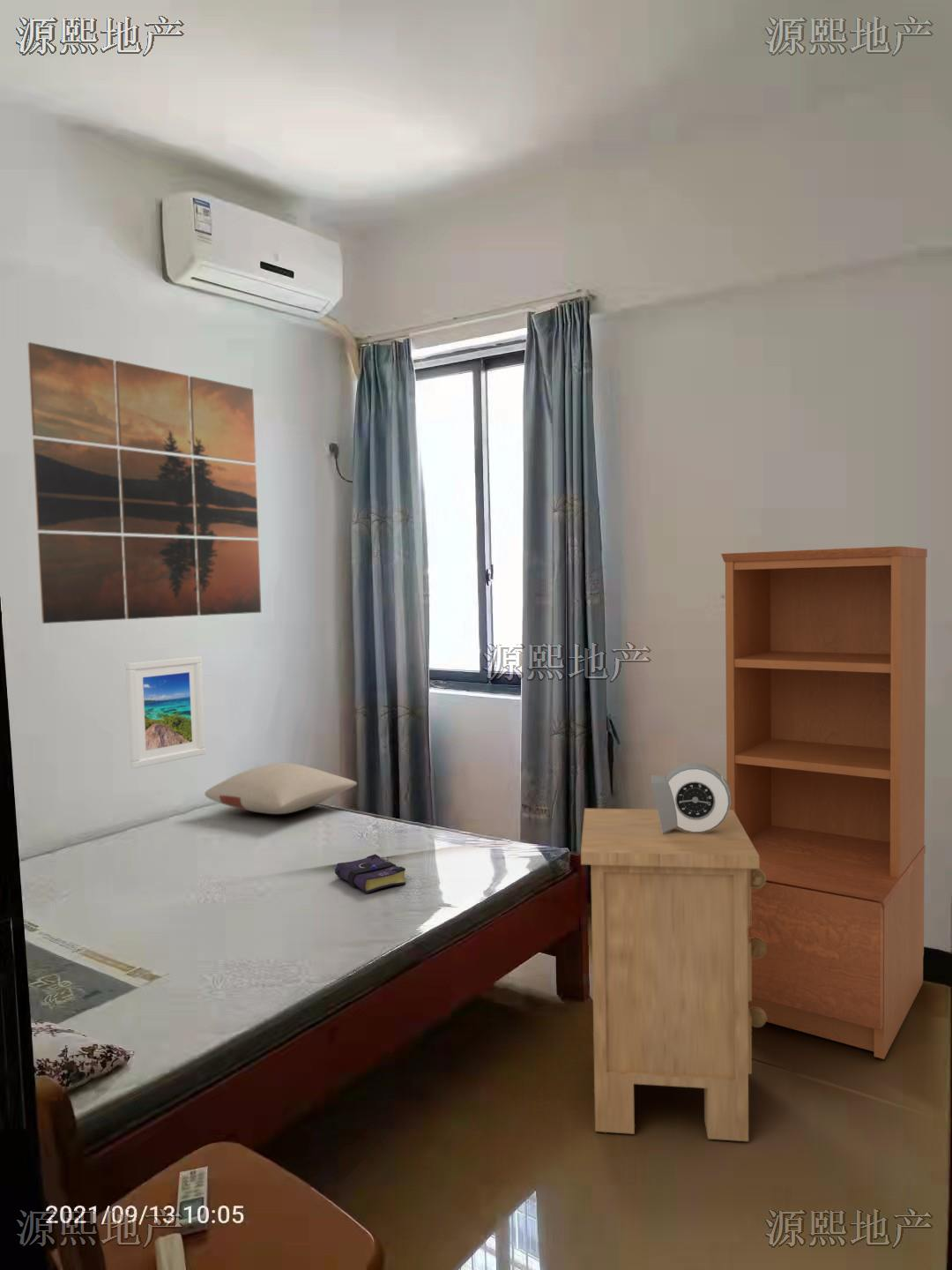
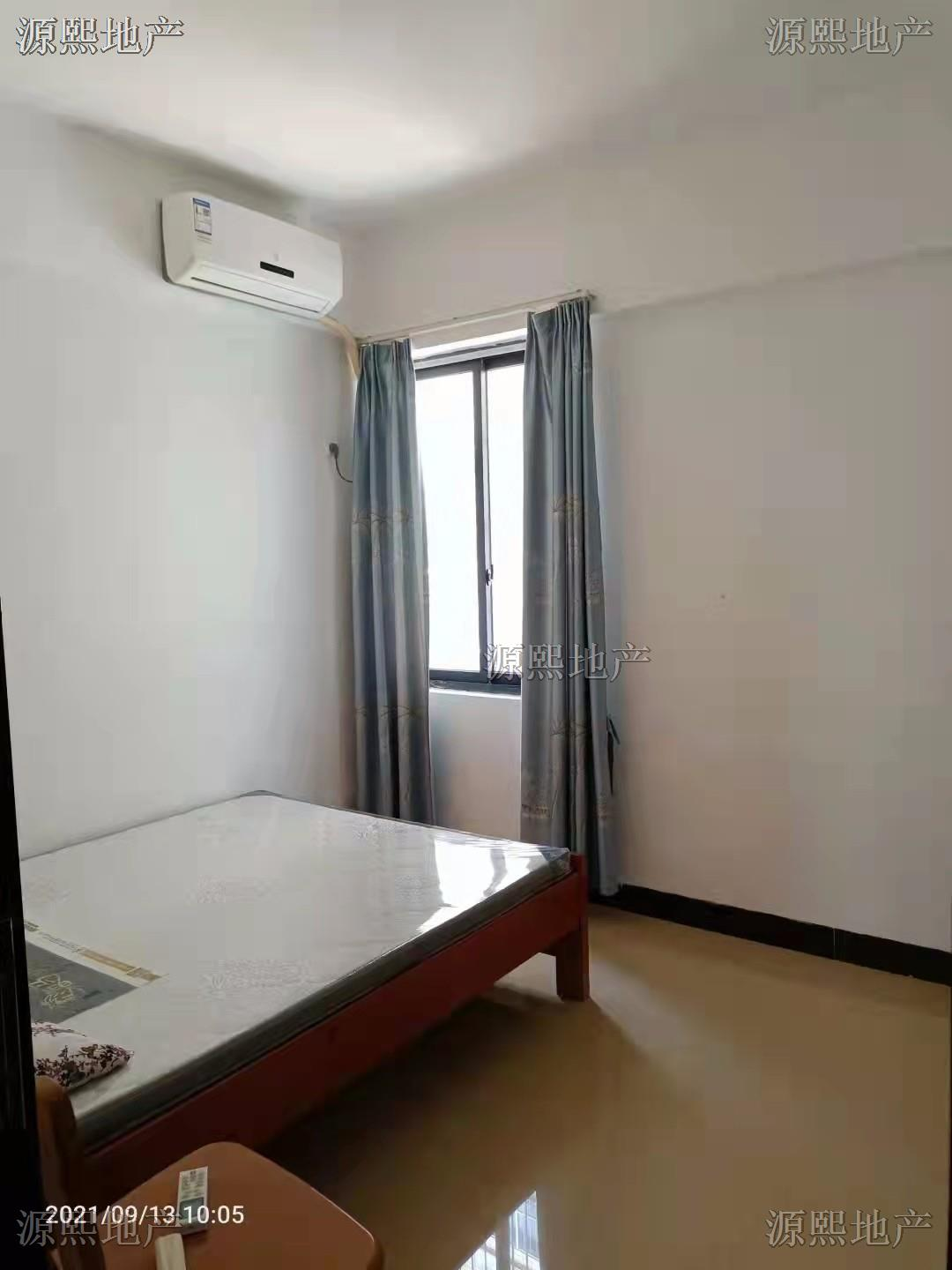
- pillow (282, 788)
- bookshelf (815, 777)
- nightstand (673, 962)
- book (369, 873)
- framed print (167, 710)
- alarm clock (691, 796)
- wall art (158, 494)
